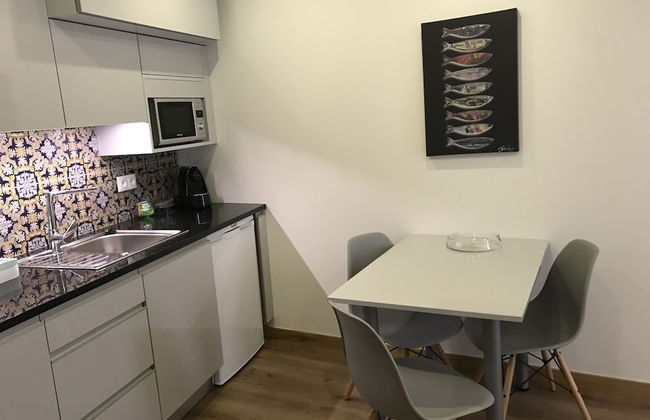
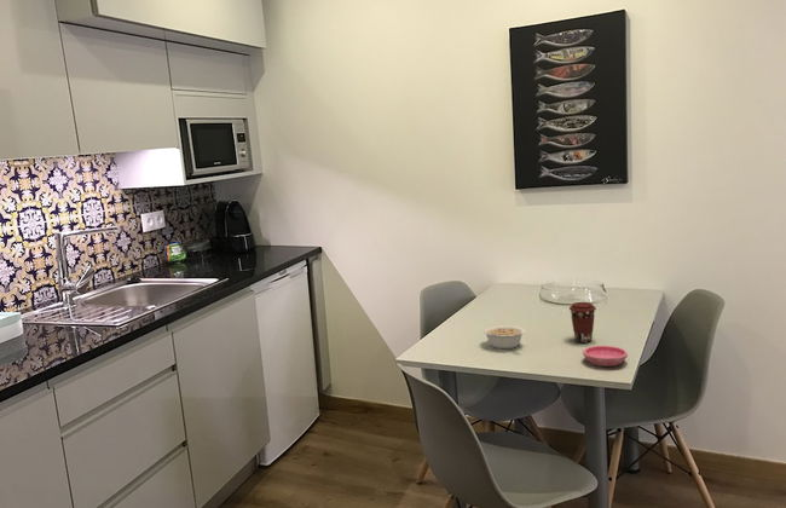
+ coffee cup (583, 322)
+ saucer (605, 356)
+ legume (505, 336)
